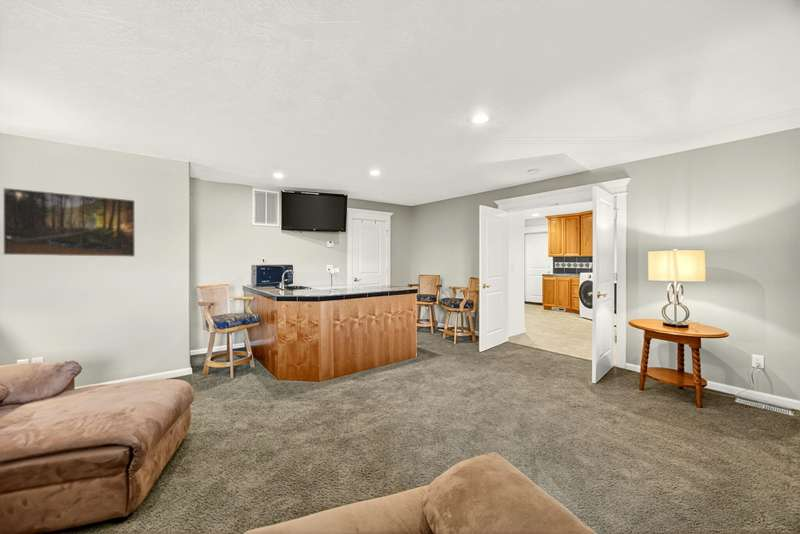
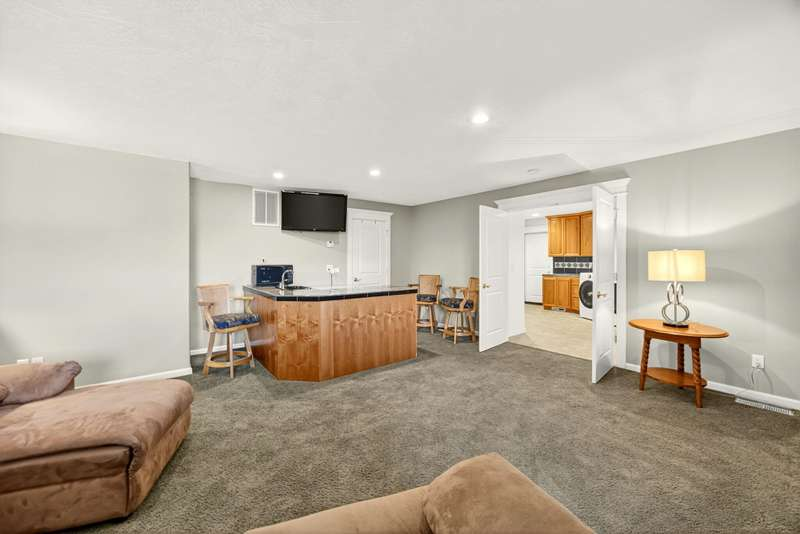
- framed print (75, 225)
